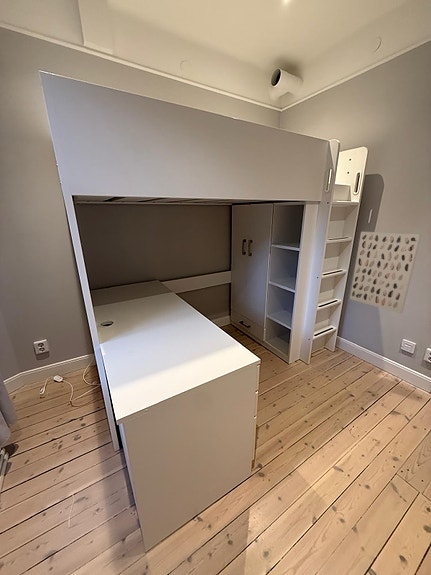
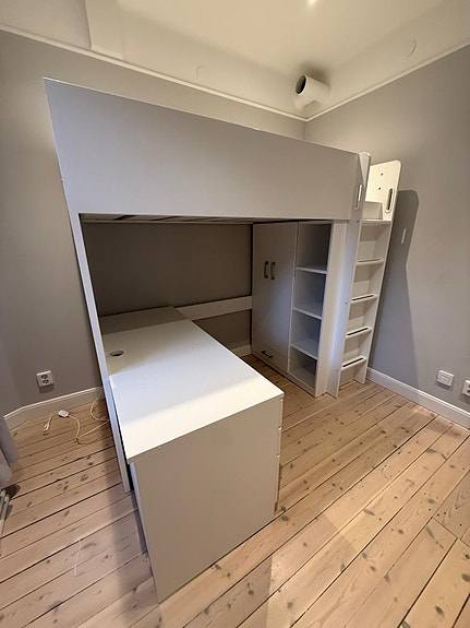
- wall art (381, 270)
